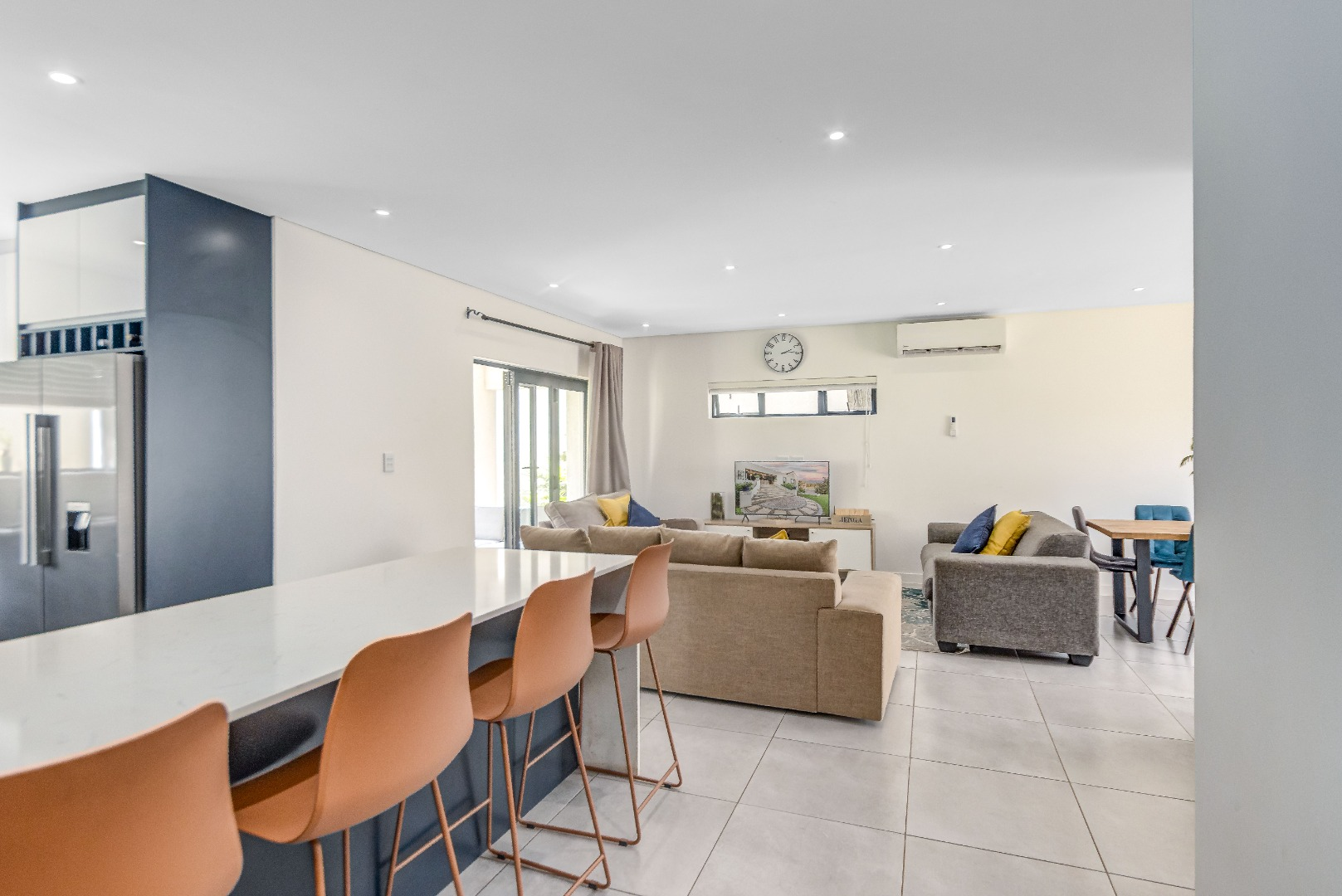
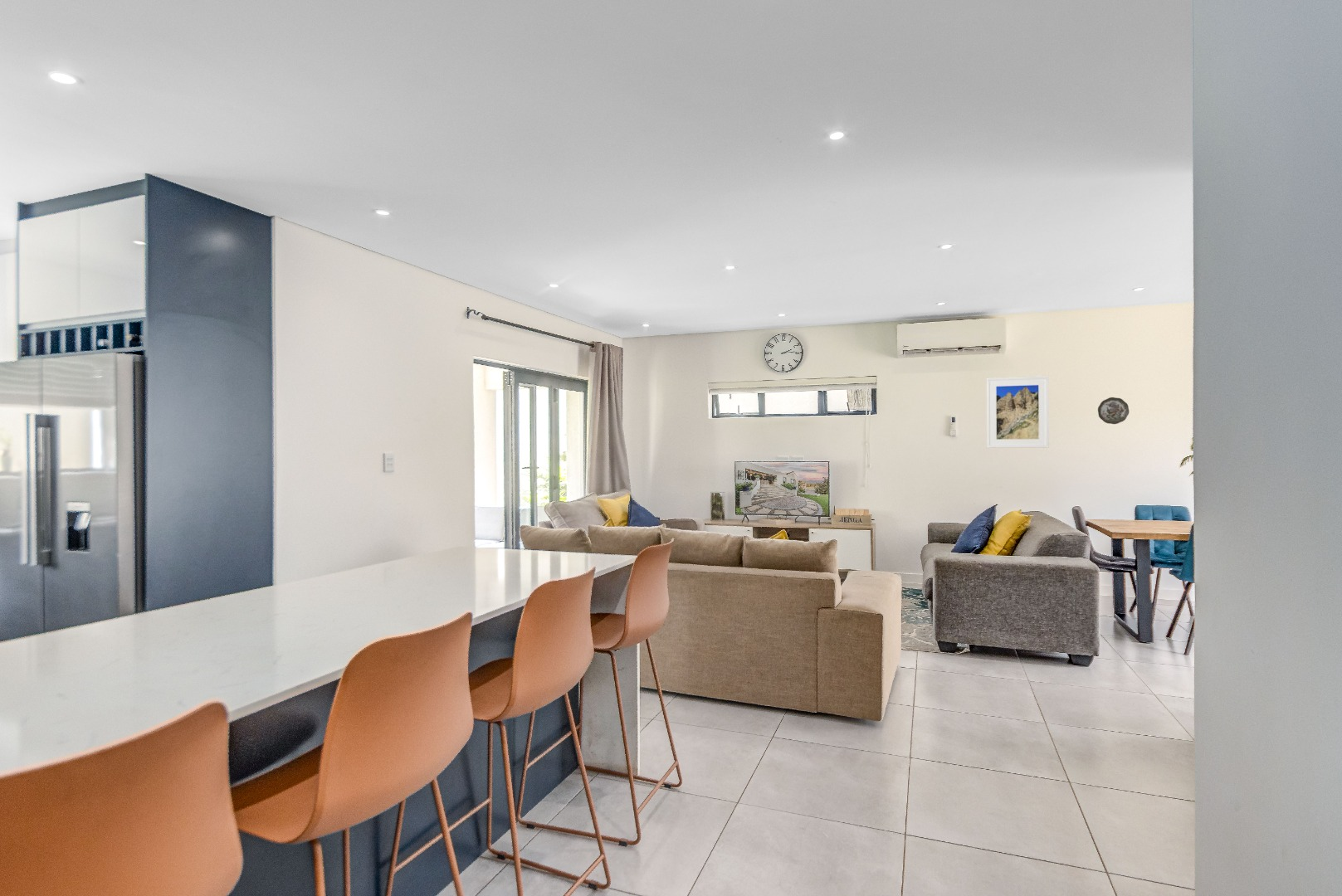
+ decorative plate (1113, 411)
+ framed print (1017, 412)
